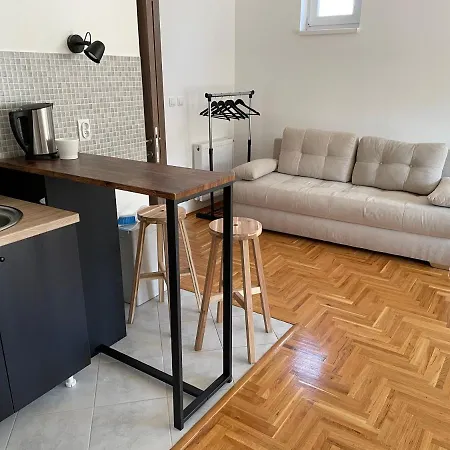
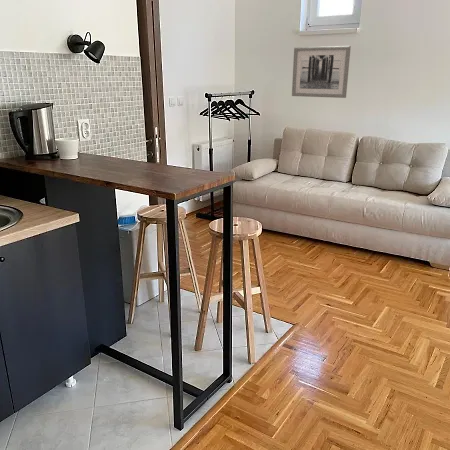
+ wall art (319, 72)
